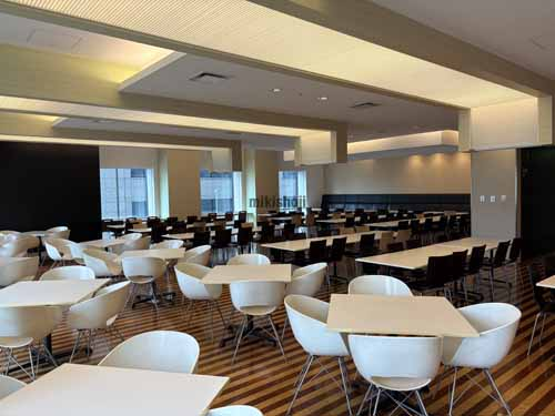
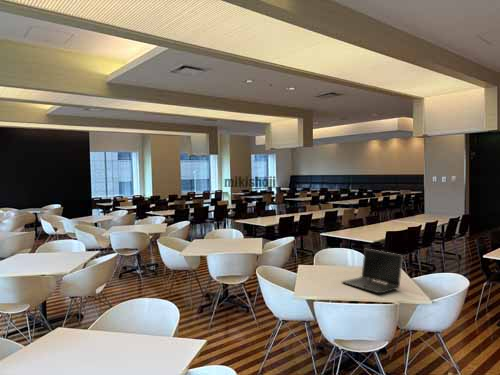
+ laptop computer (371, 269)
